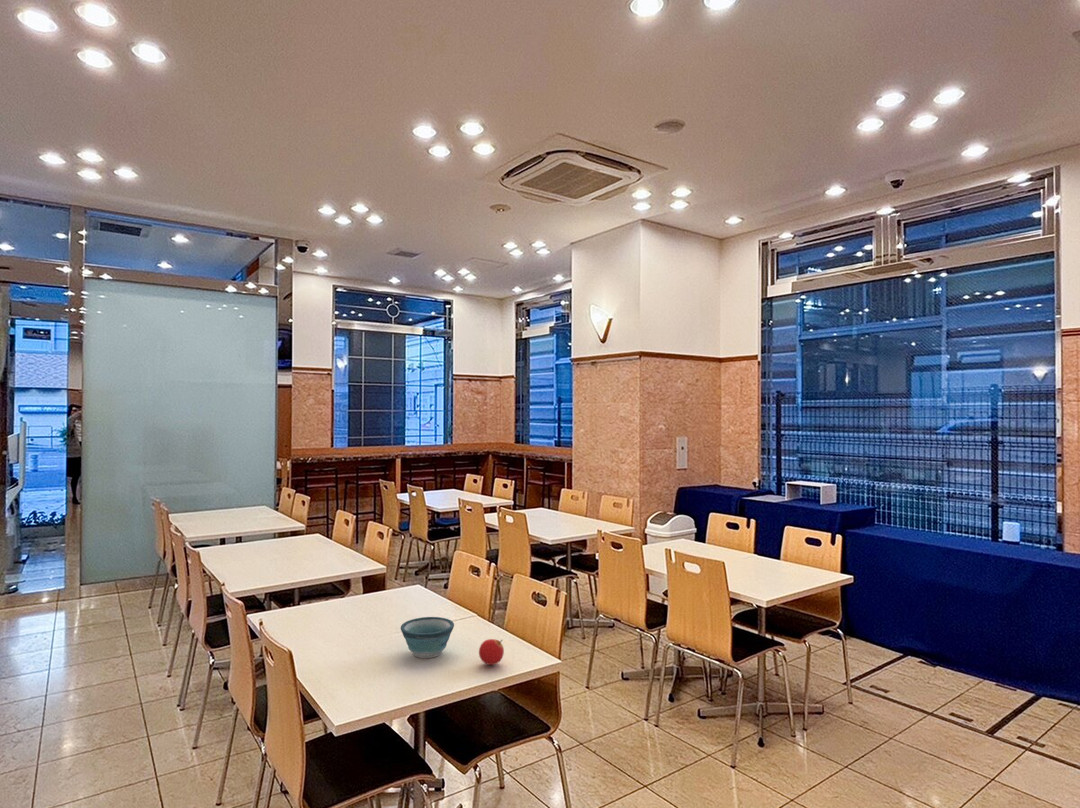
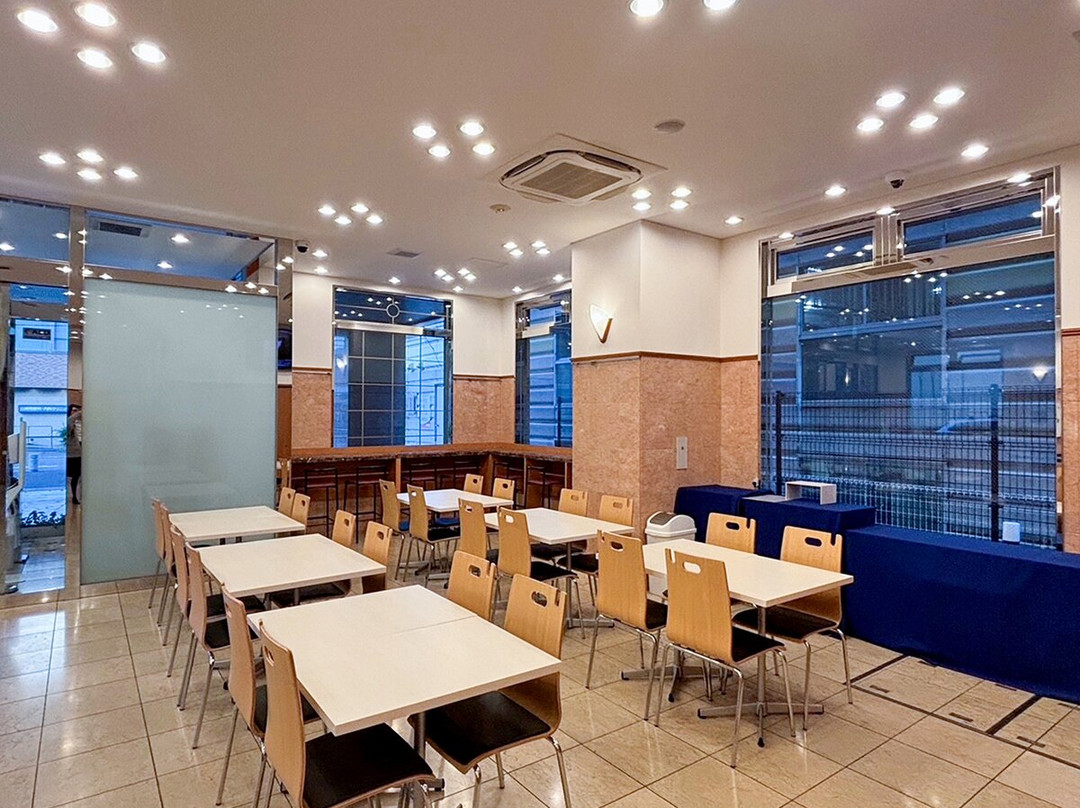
- bowl (427, 638)
- fruit (491, 651)
